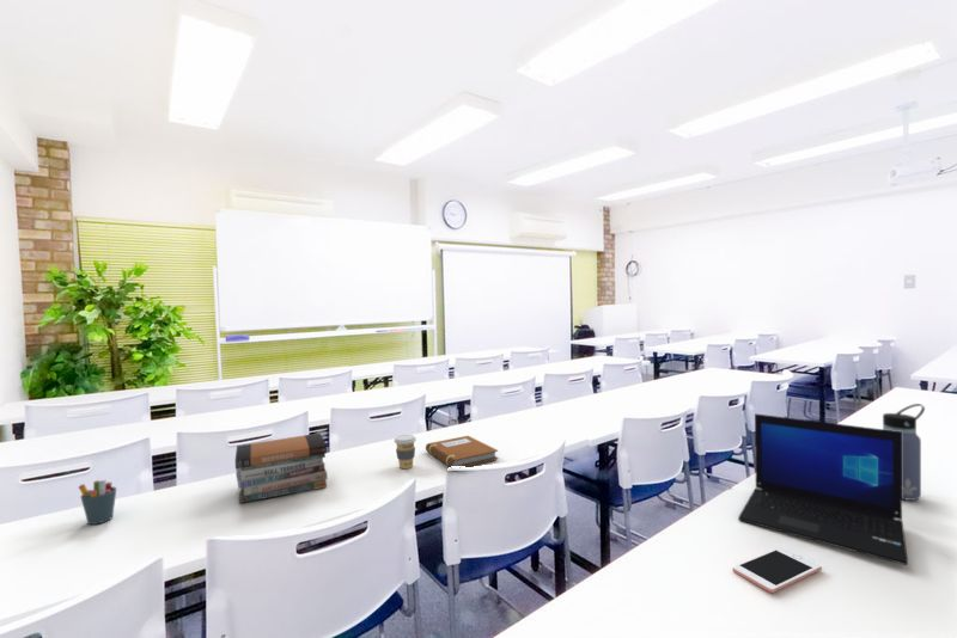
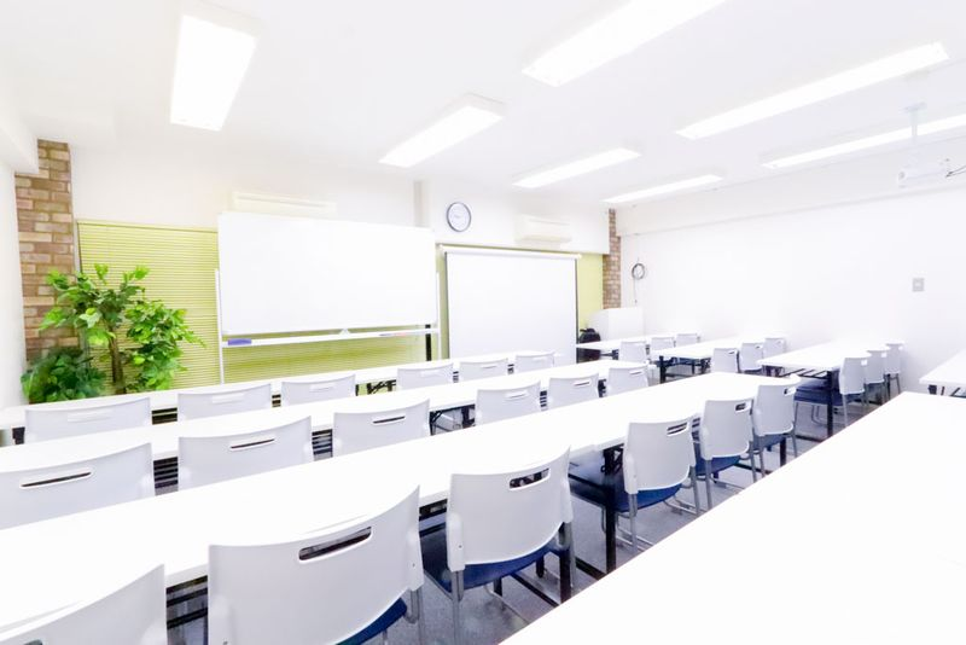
- laptop (818, 477)
- notebook (459, 450)
- coffee cup (406, 452)
- water bottle (902, 449)
- pen holder (98, 498)
- book stack (281, 466)
- cell phone (776, 568)
